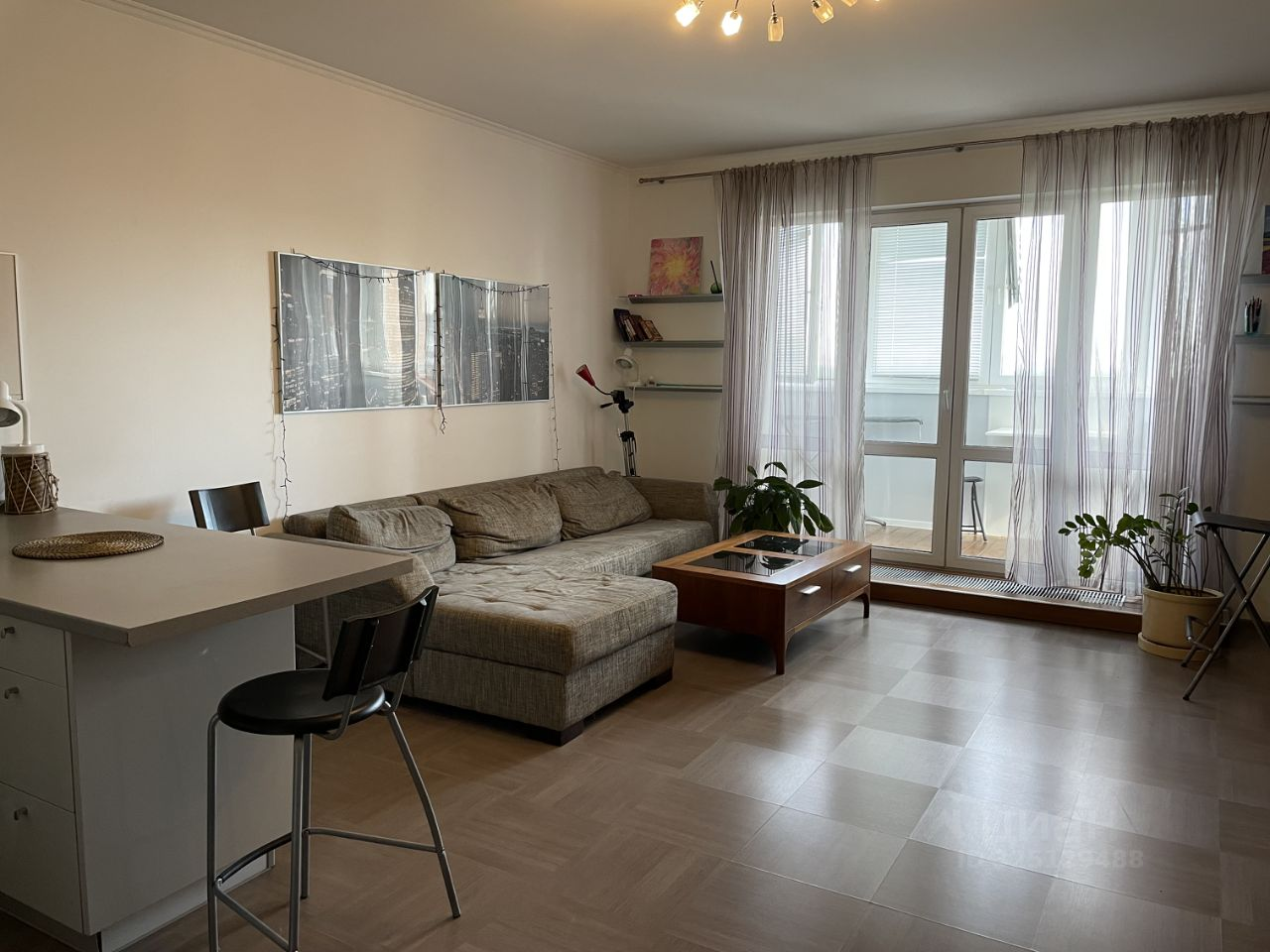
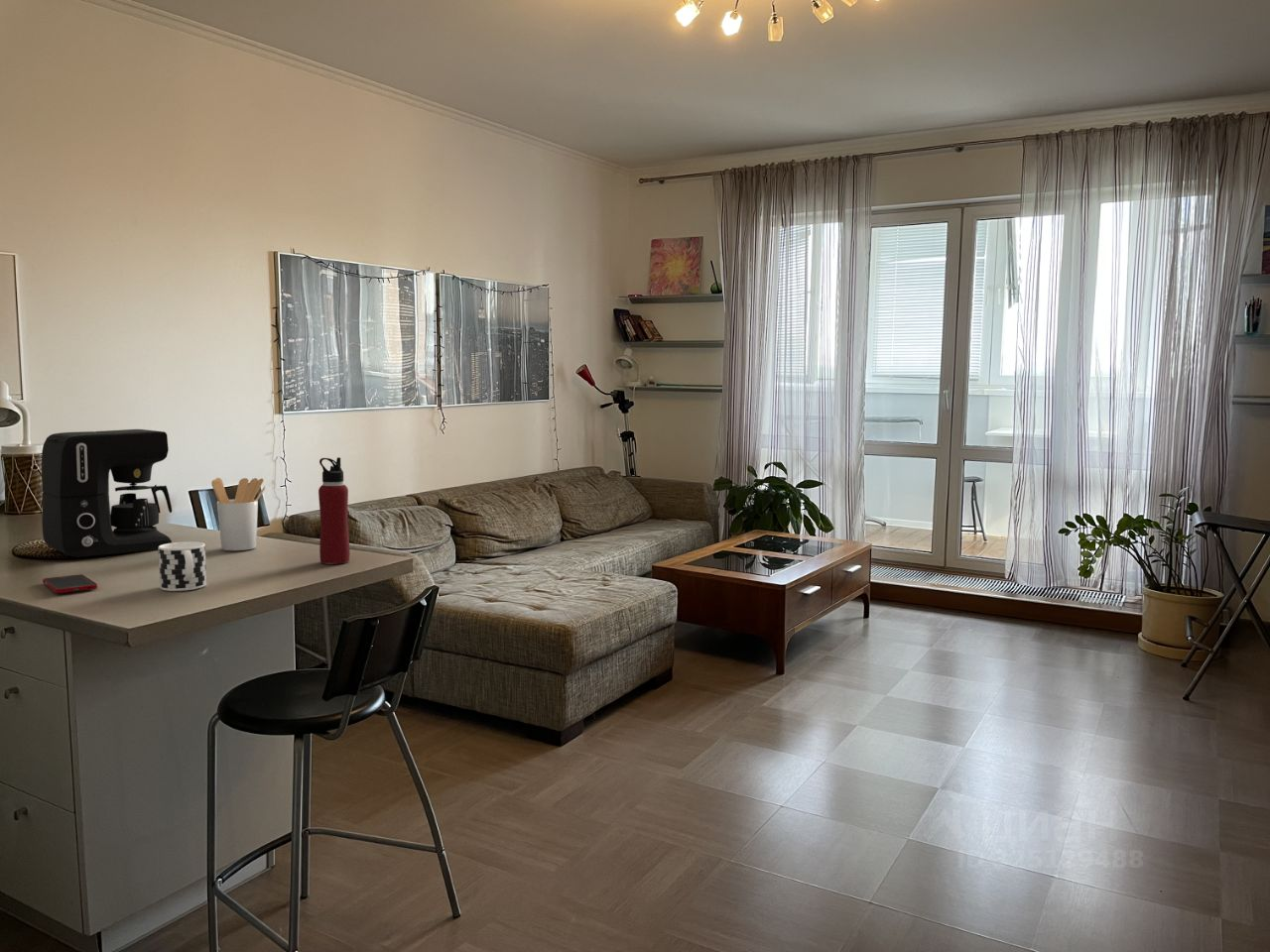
+ cell phone (69, 583)
+ water bottle (333, 510)
+ coffee maker (115, 490)
+ utensil holder (242, 512)
+ cup (184, 566)
